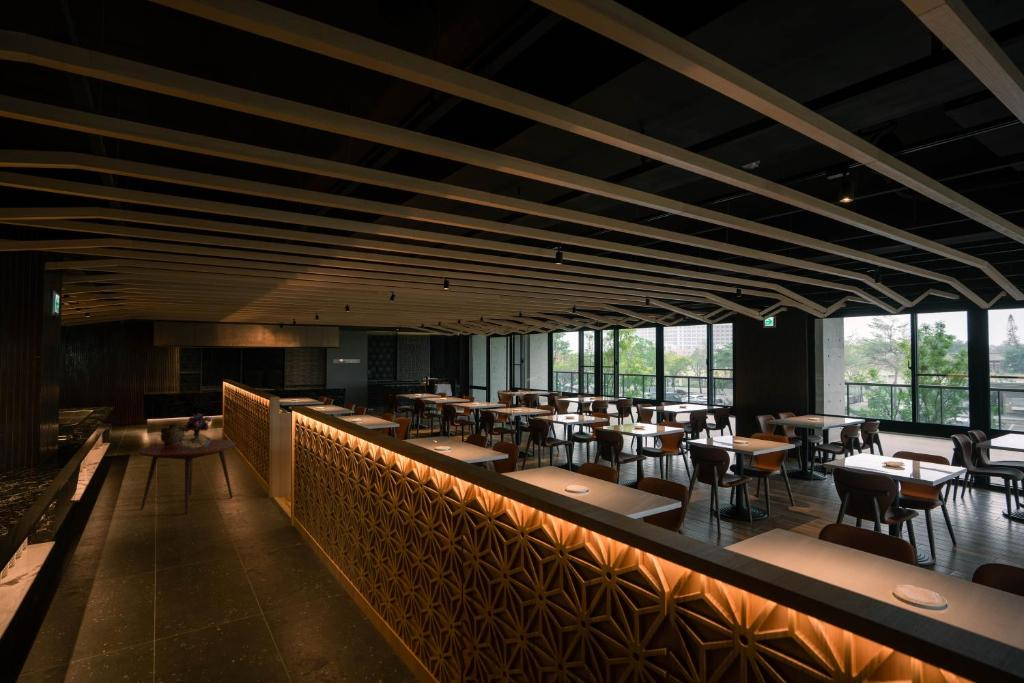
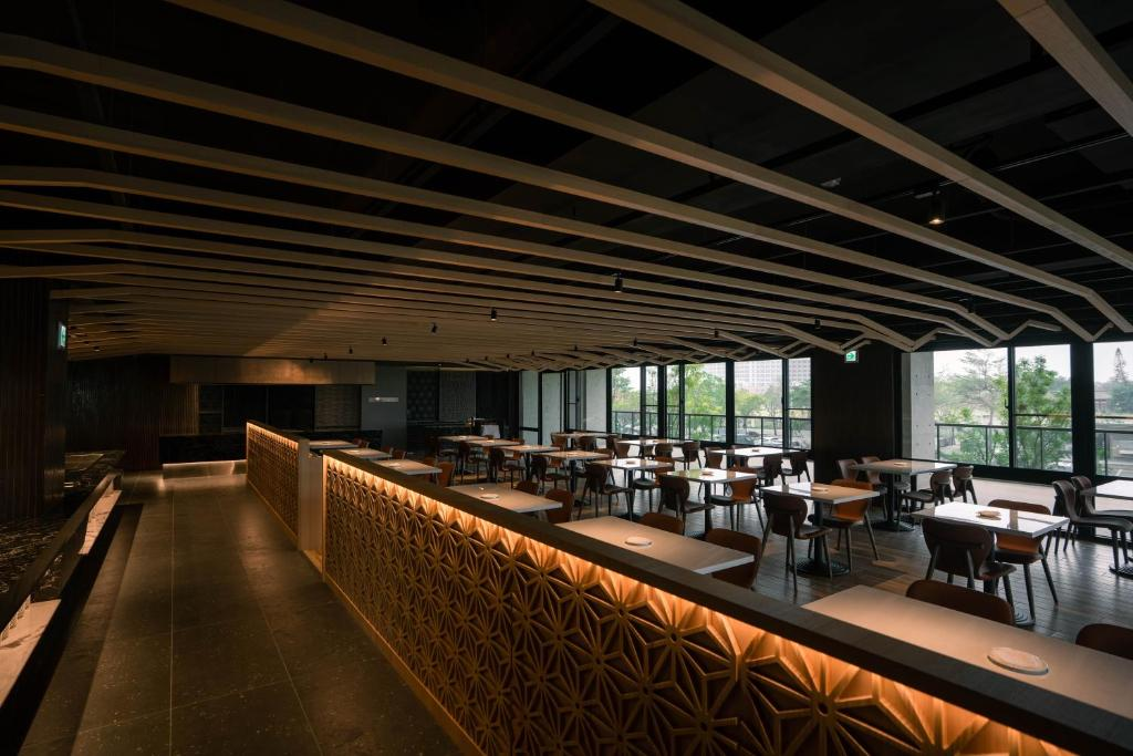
- bouquet (195, 429)
- dining table (188, 475)
- ceramic jug (172, 434)
